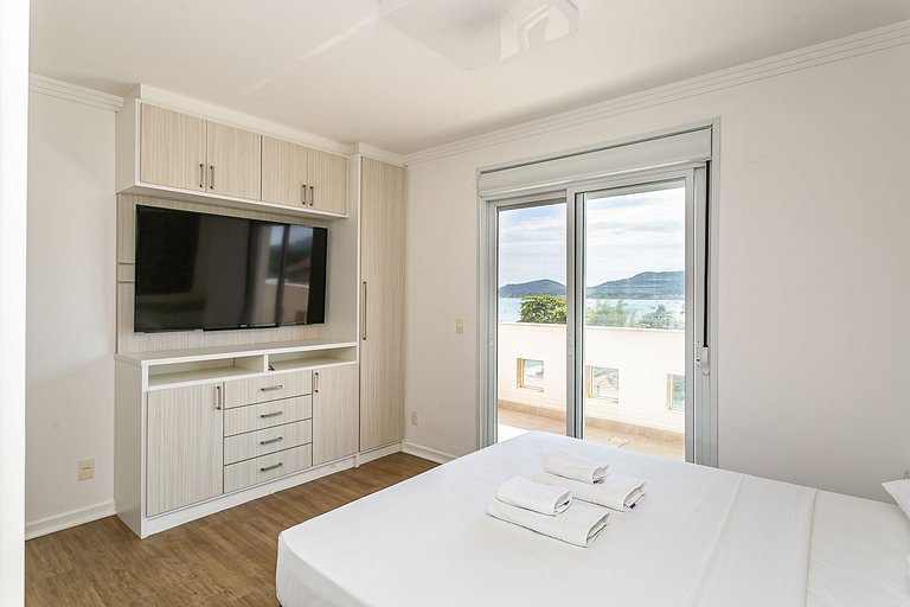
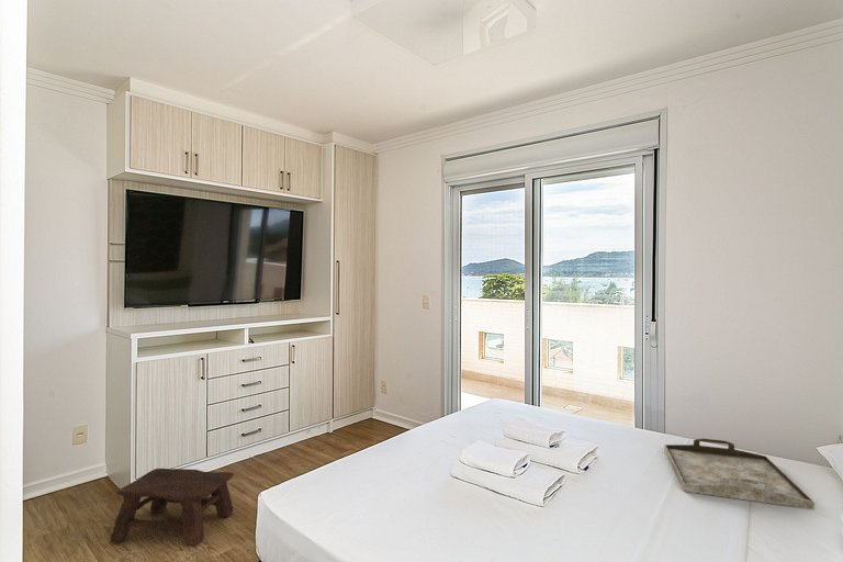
+ serving tray (728, 465)
+ stool (175, 502)
